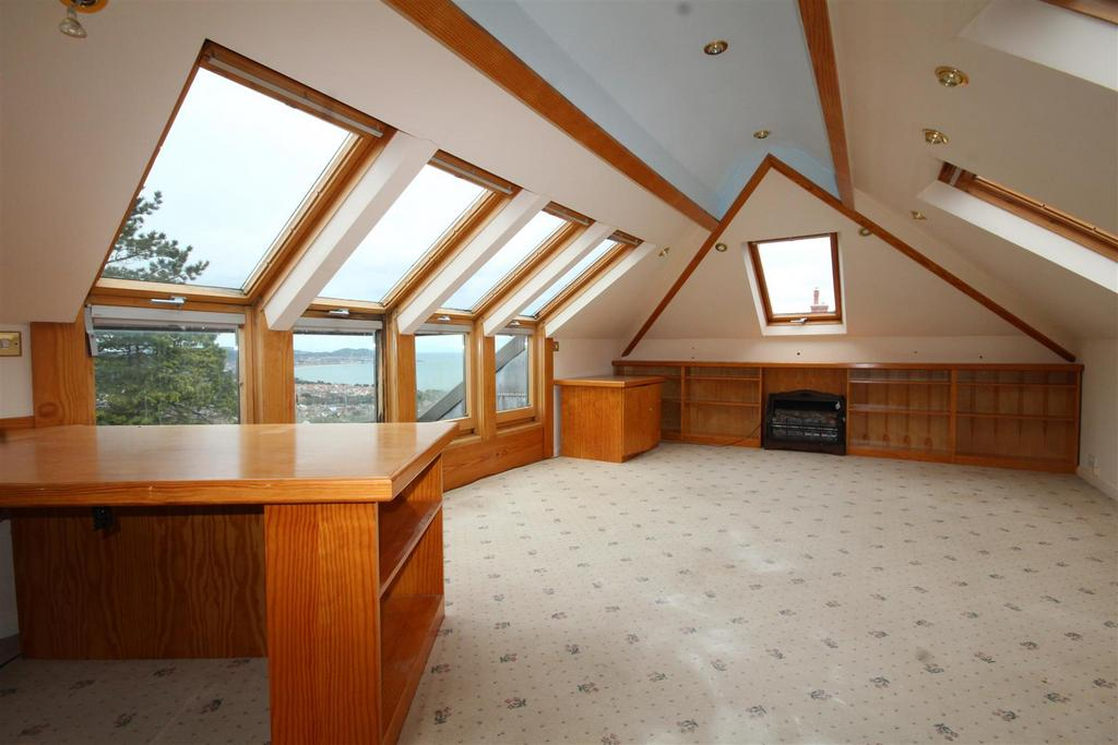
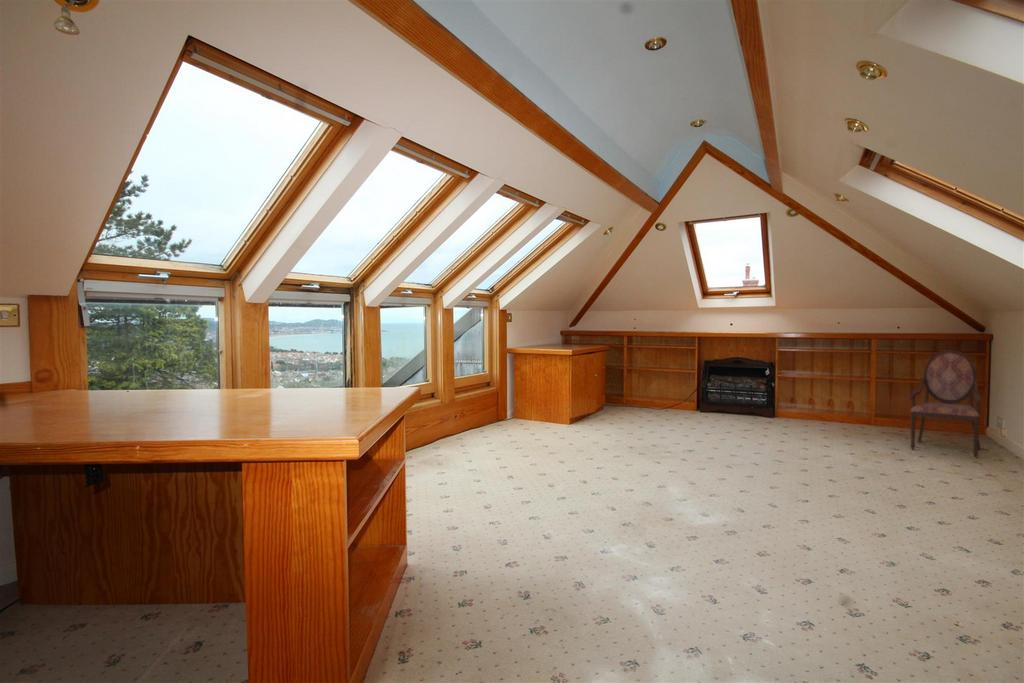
+ armchair (946, 399)
